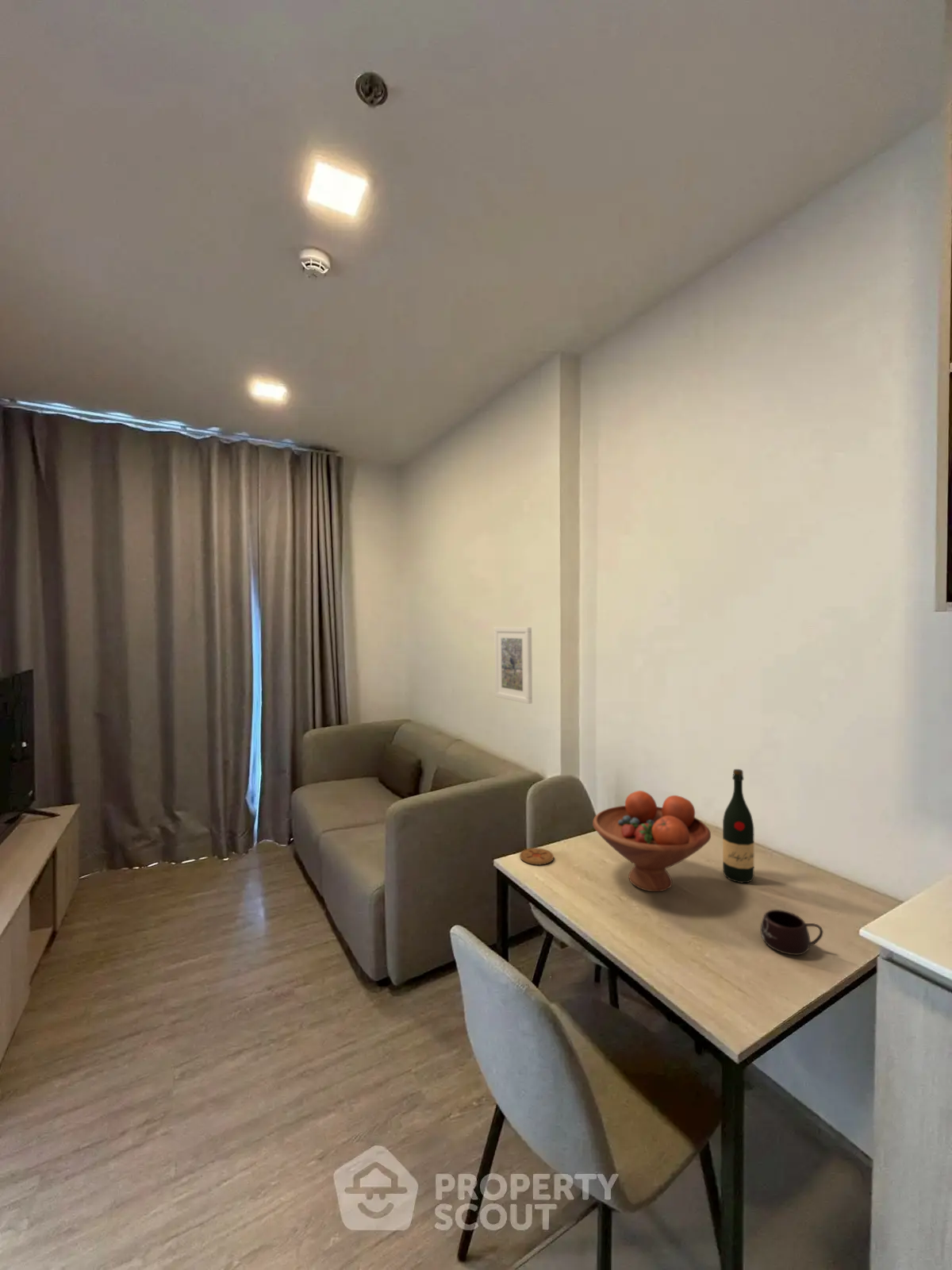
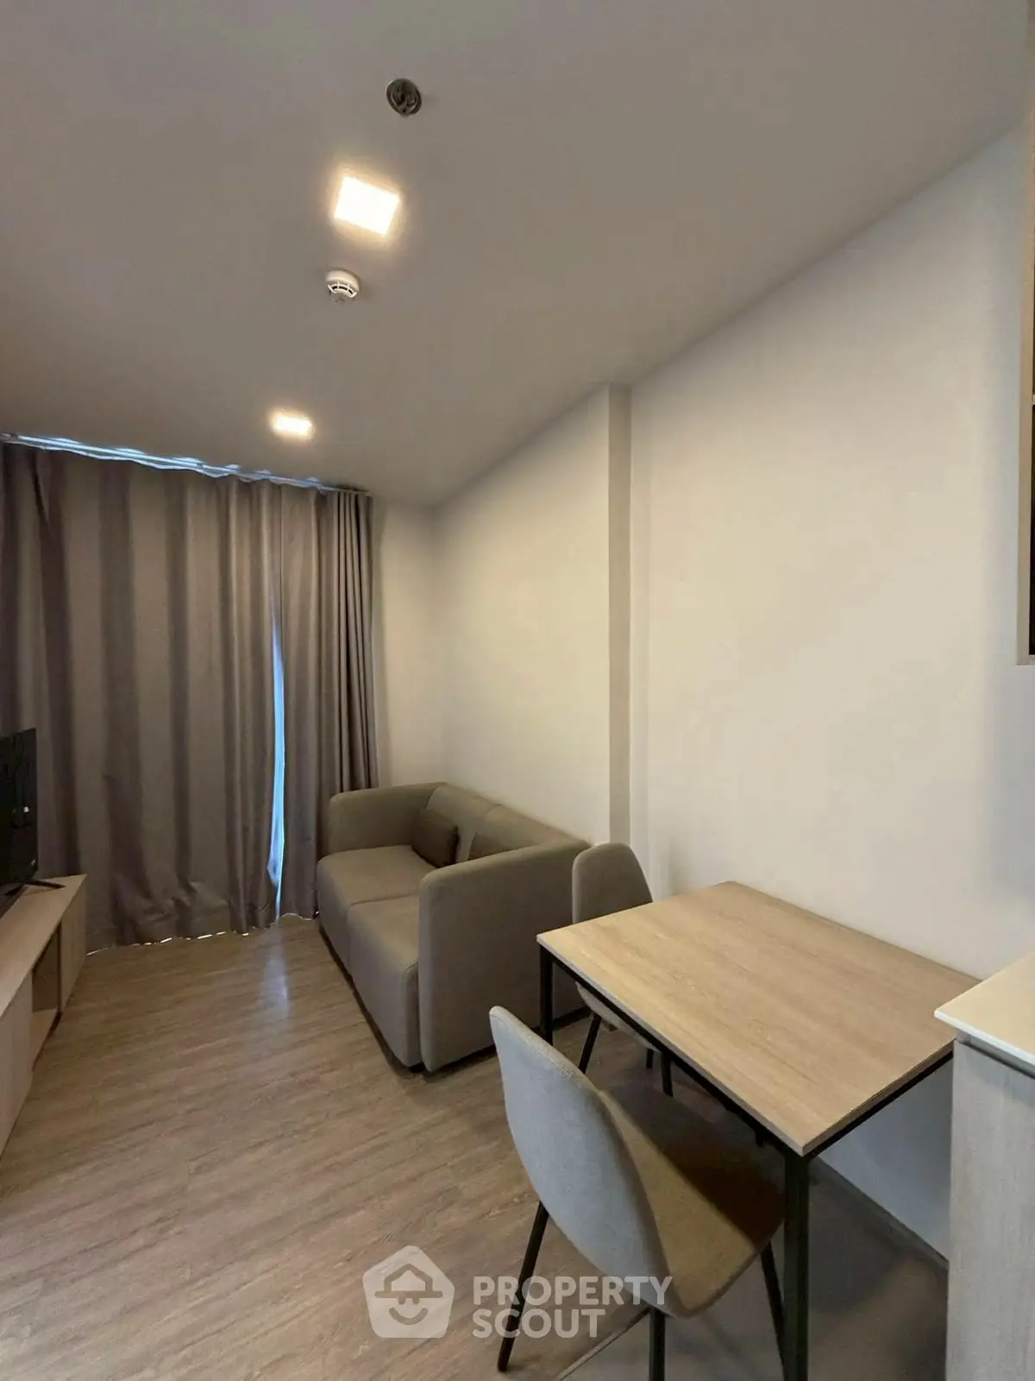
- wine bottle (738, 823)
- mug (791, 933)
- fruit bowl (650, 841)
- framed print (512, 664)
- coaster (536, 856)
